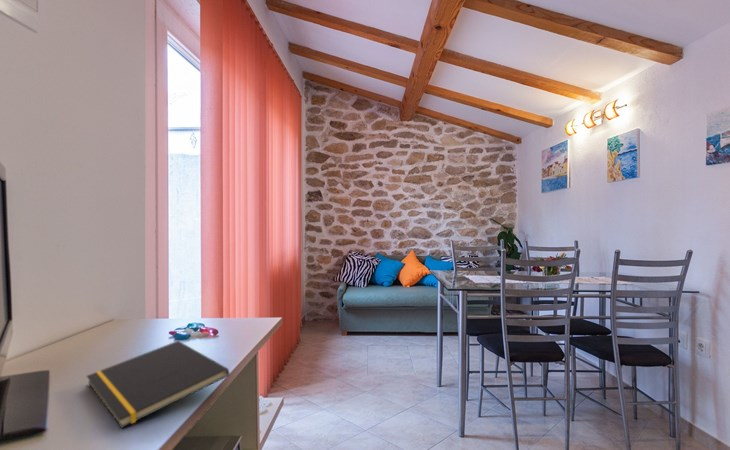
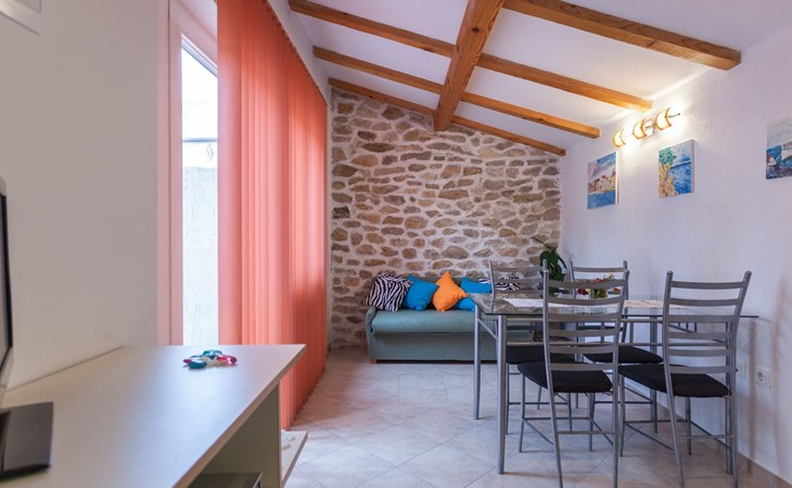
- notepad (155, 375)
